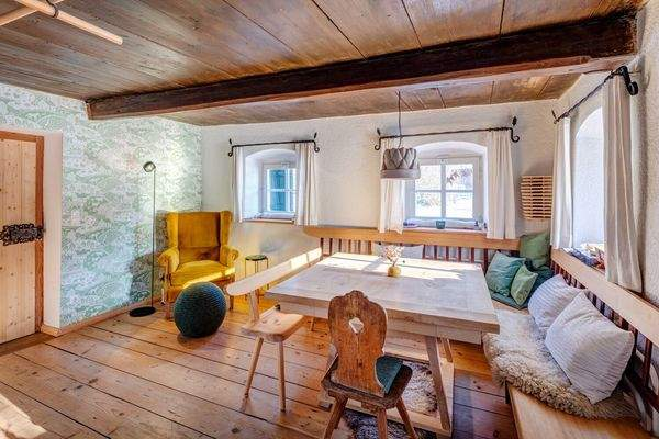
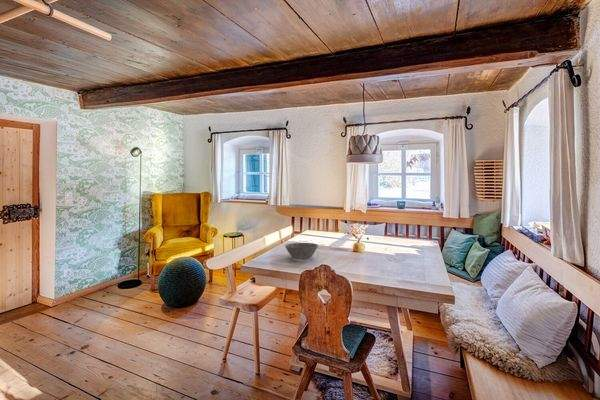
+ bowl (301, 251)
